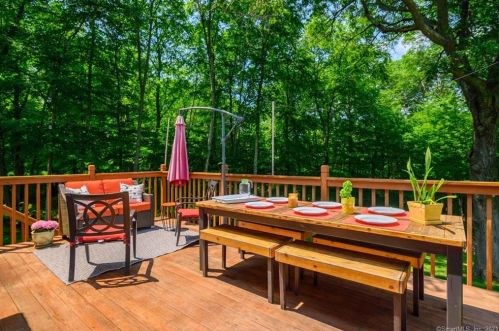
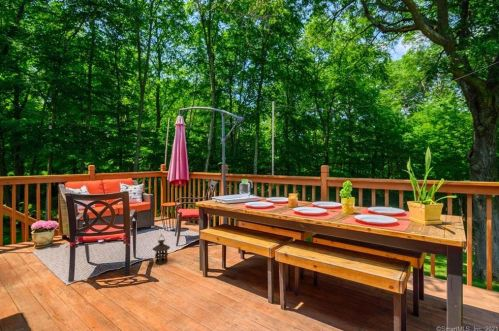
+ lantern (161, 248)
